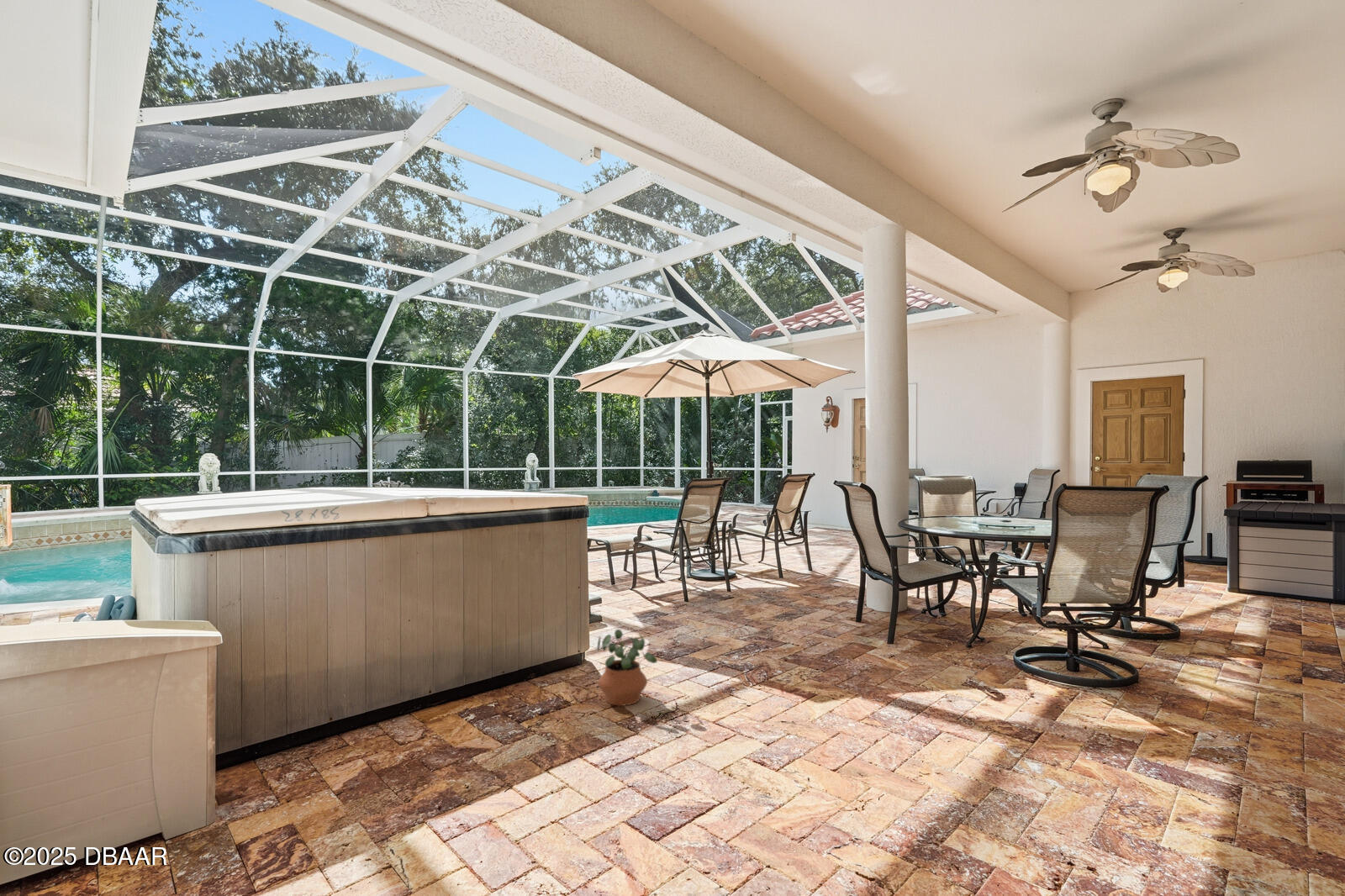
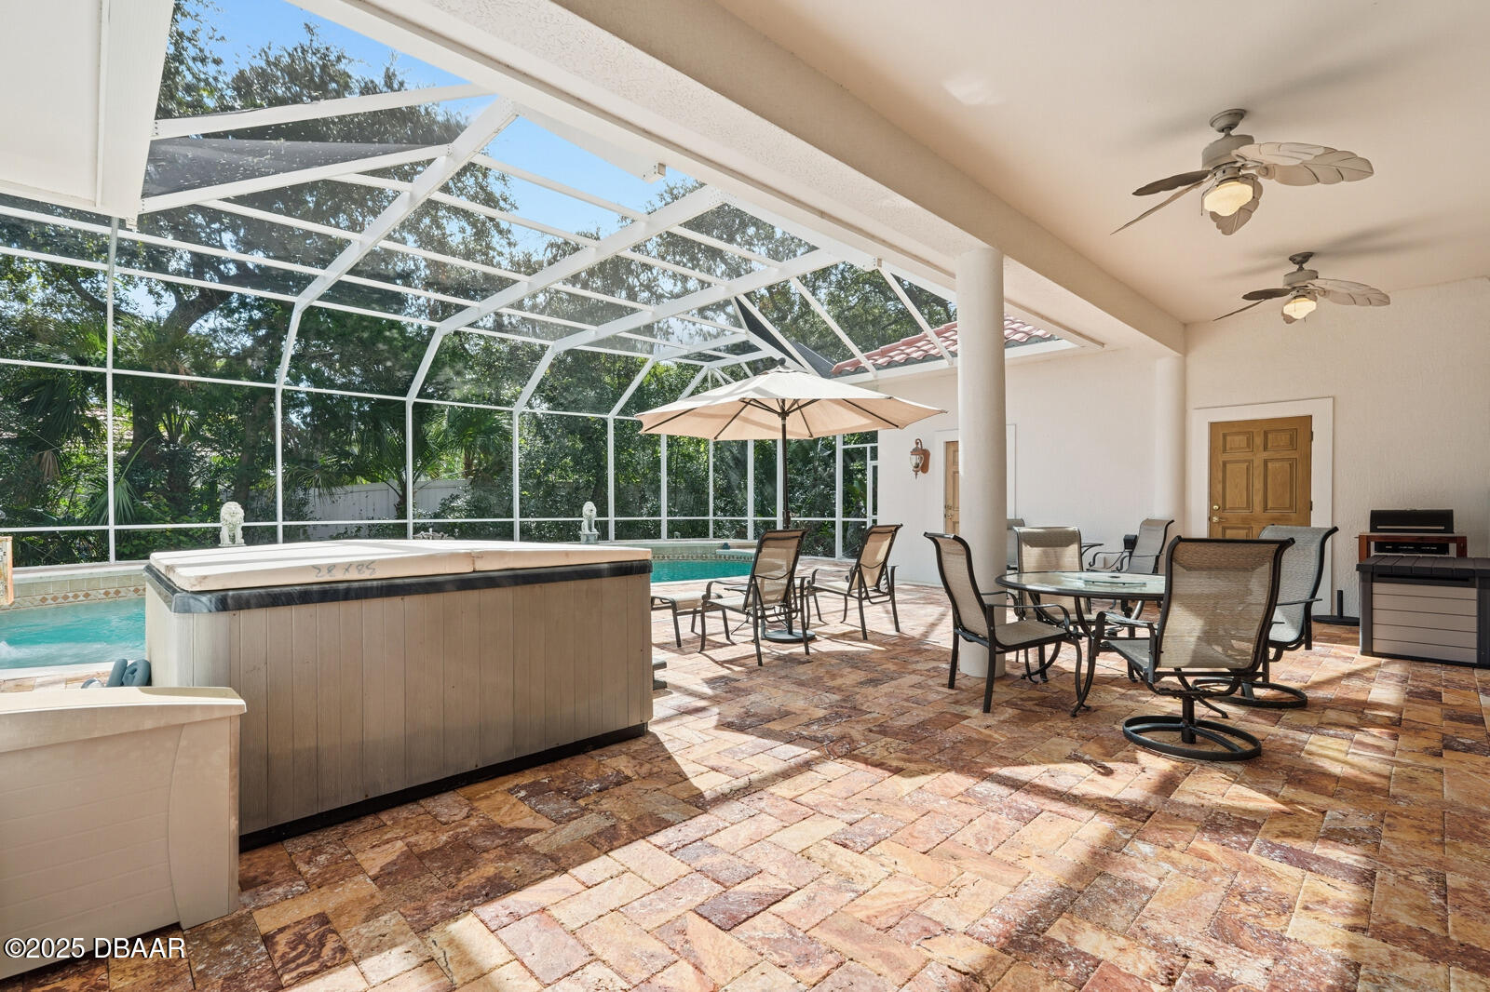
- potted plant (628, 666)
